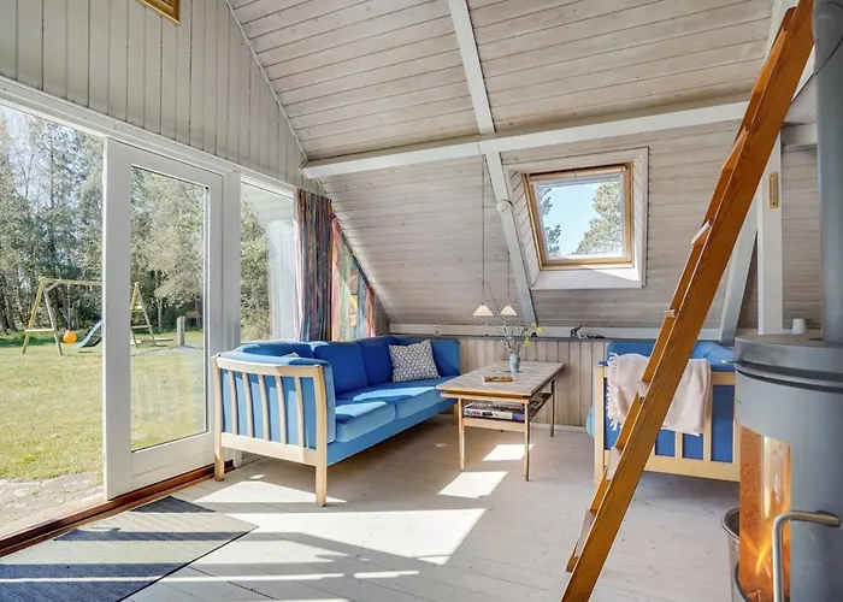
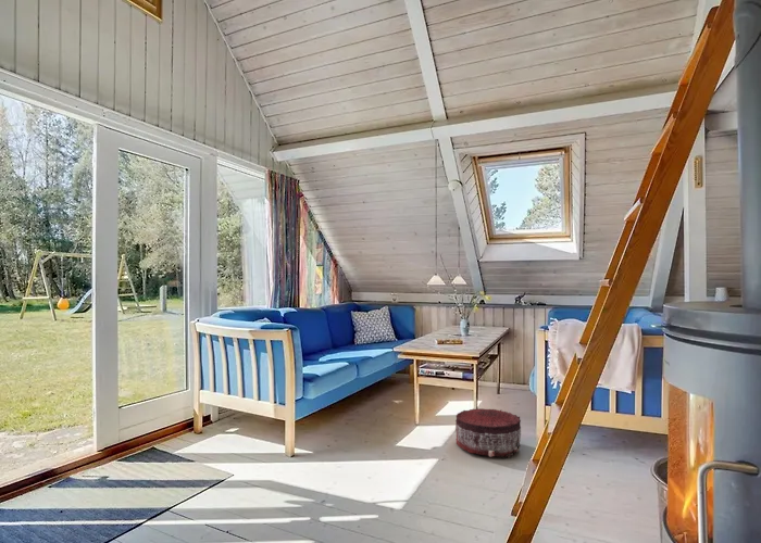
+ pouf (488, 429)
